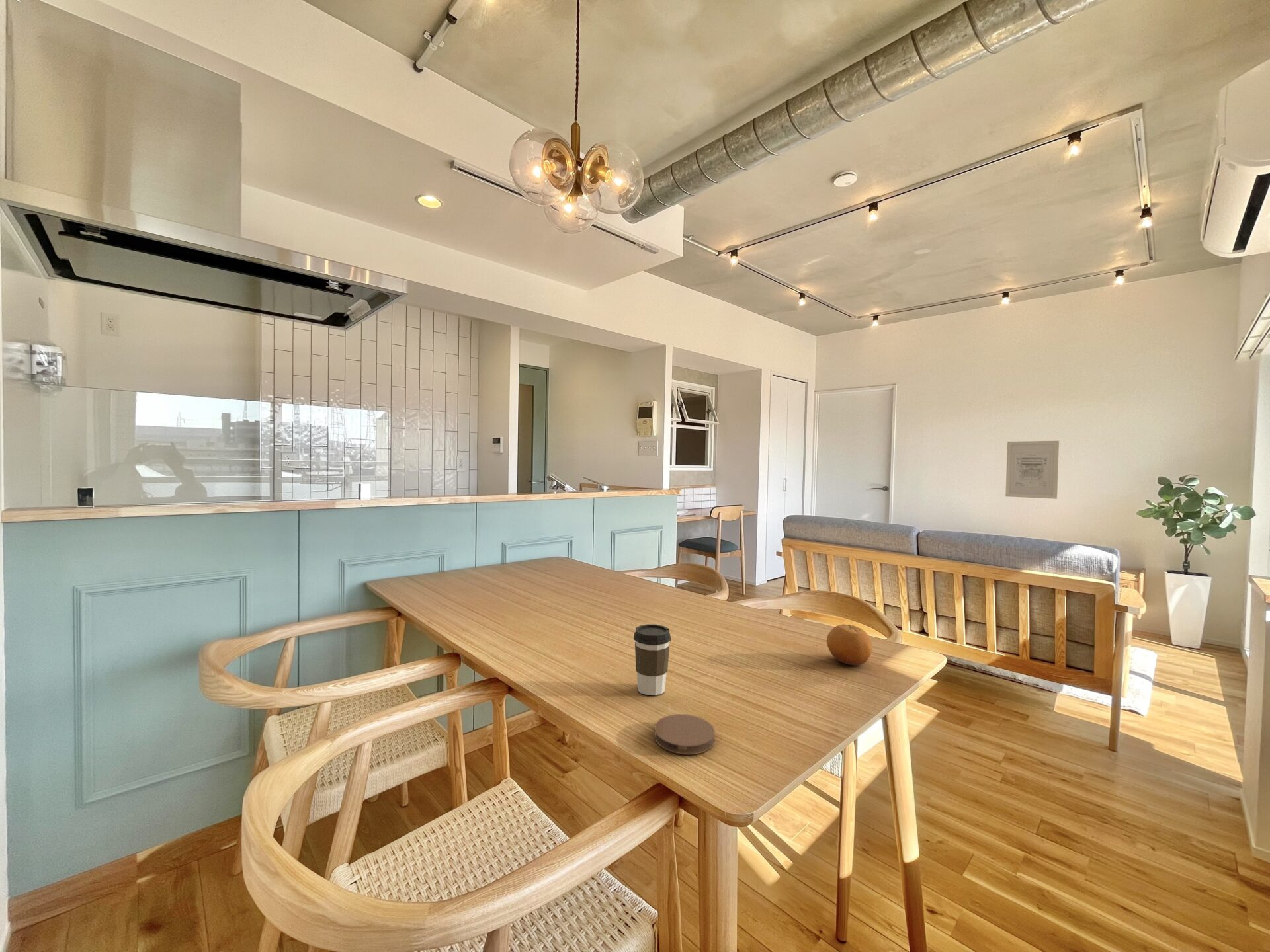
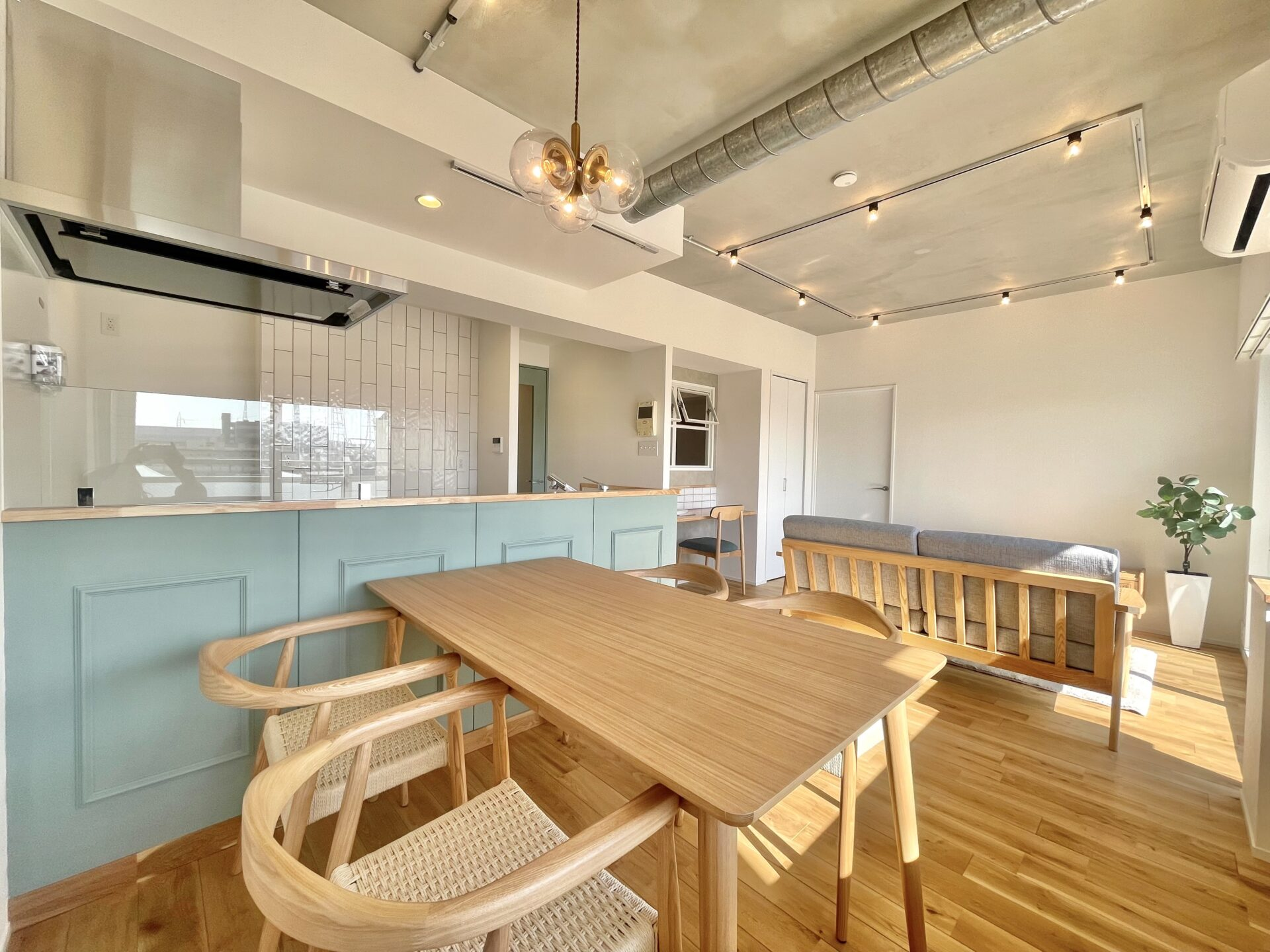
- coaster (684, 733)
- coffee cup (652, 659)
- fruit (849, 644)
- wall art (1031, 469)
